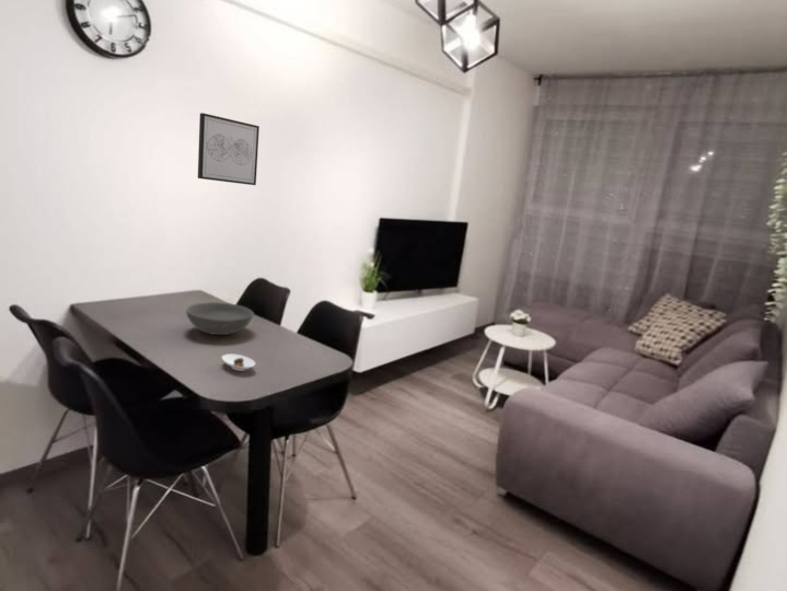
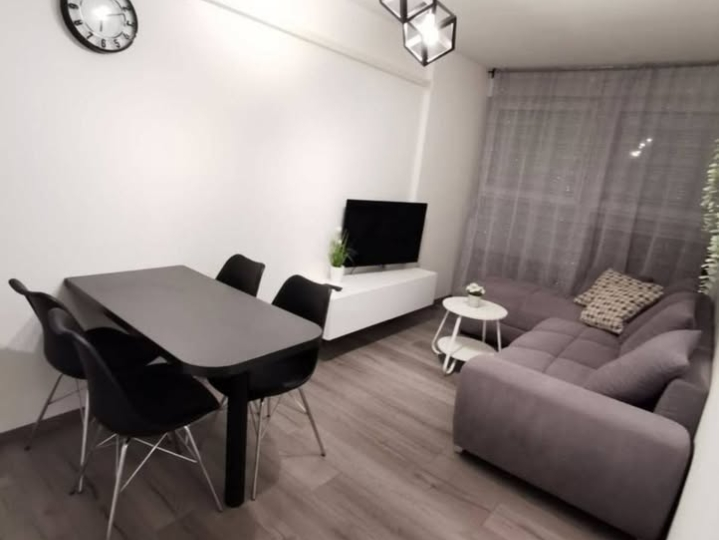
- bowl (220, 321)
- saucer (238, 362)
- wall art (229, 151)
